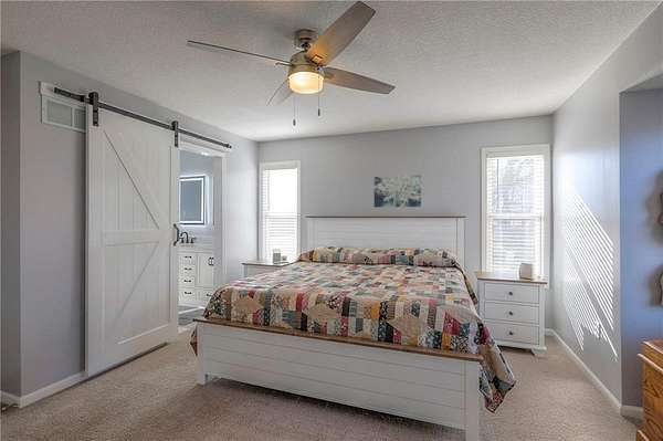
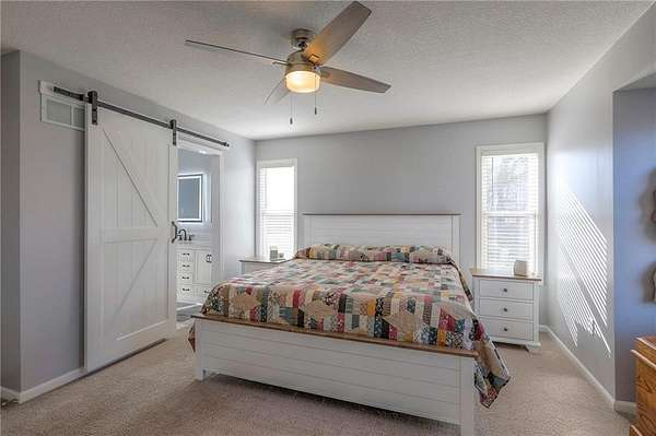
- wall art (397, 191)
